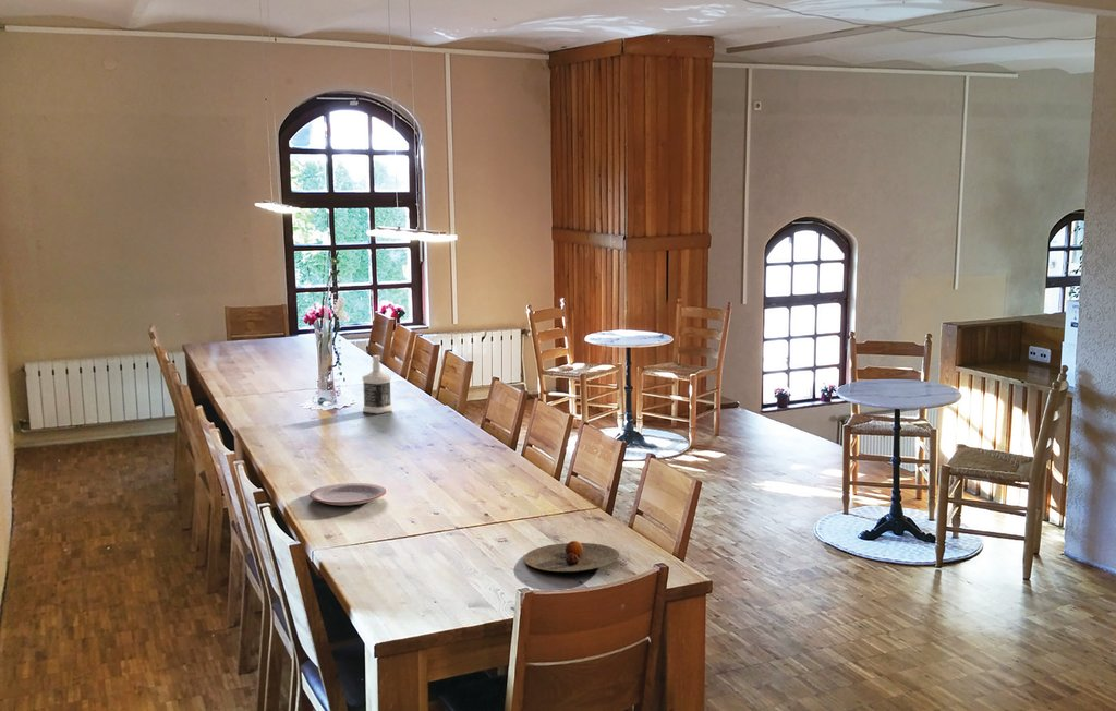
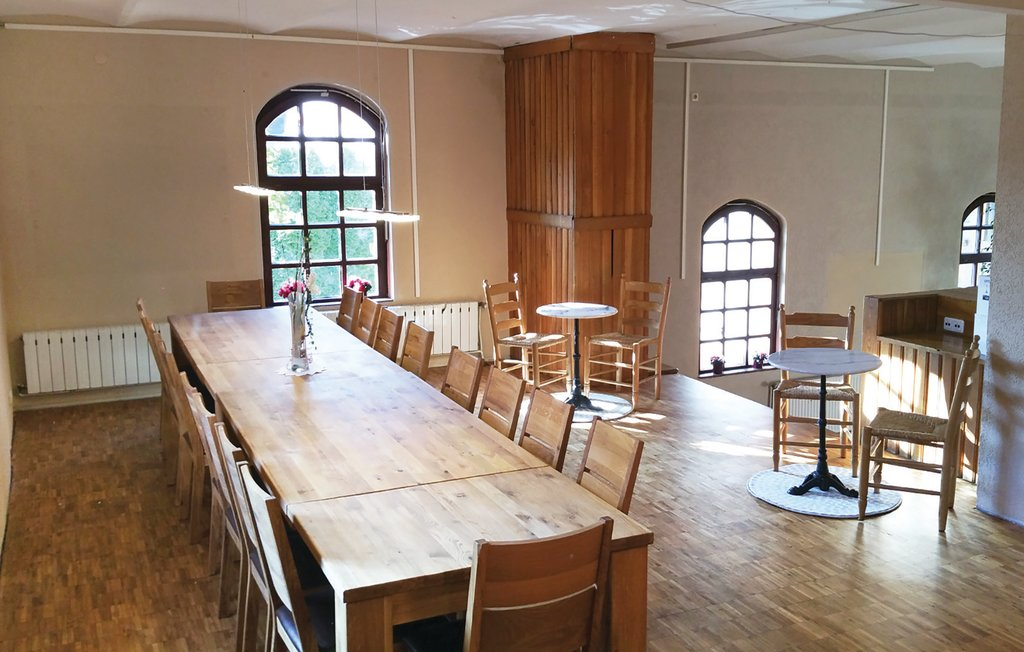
- plate (571, 552)
- bottle (376, 383)
- plate (348, 495)
